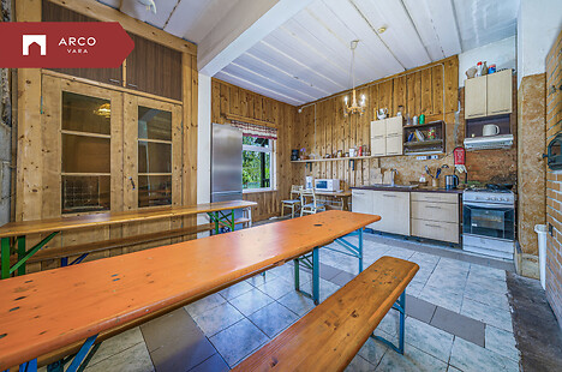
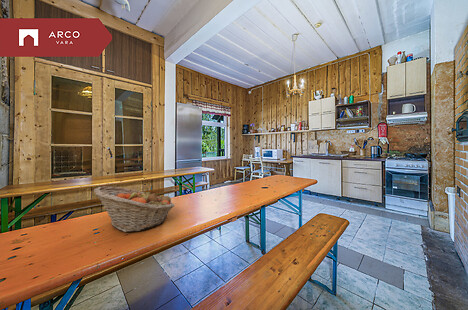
+ fruit basket (136, 203)
